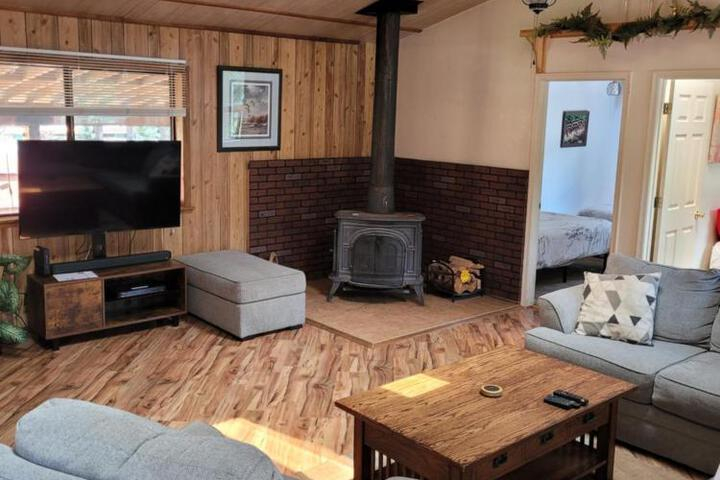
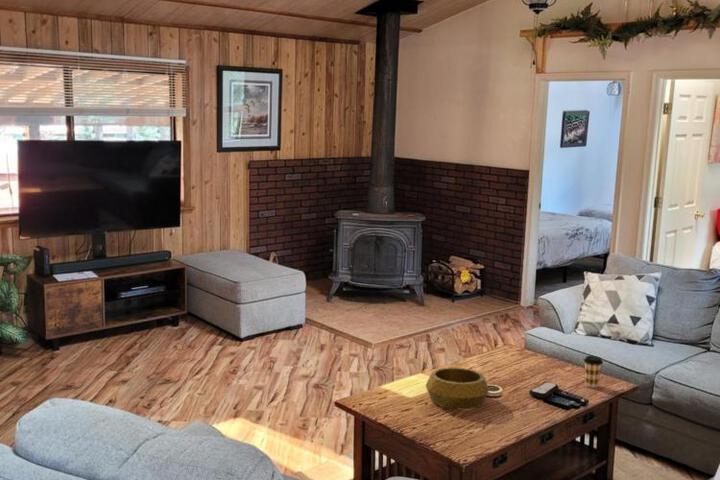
+ remote control (544, 389)
+ coffee cup (592, 371)
+ decorative bowl (457, 387)
